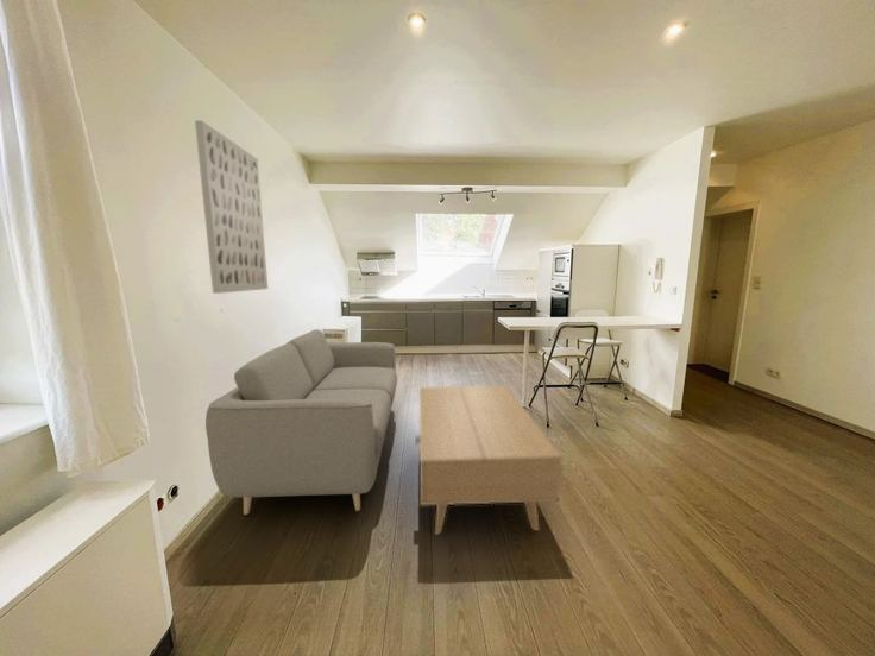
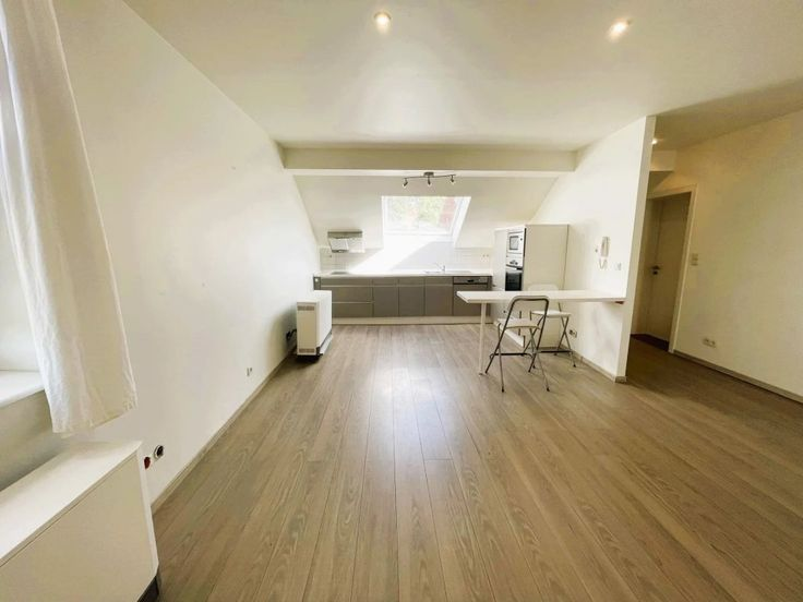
- coffee table (471, 446)
- sofa (331, 396)
- wall art (237, 219)
